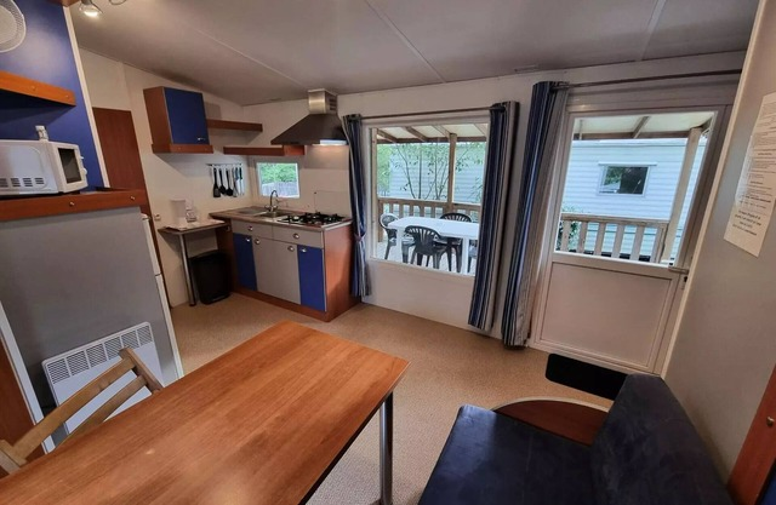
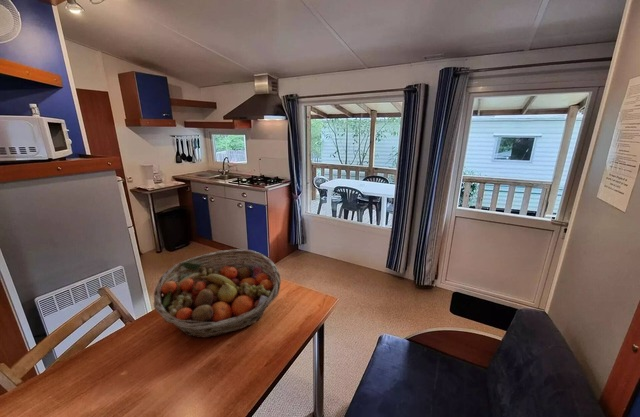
+ fruit basket (222, 289)
